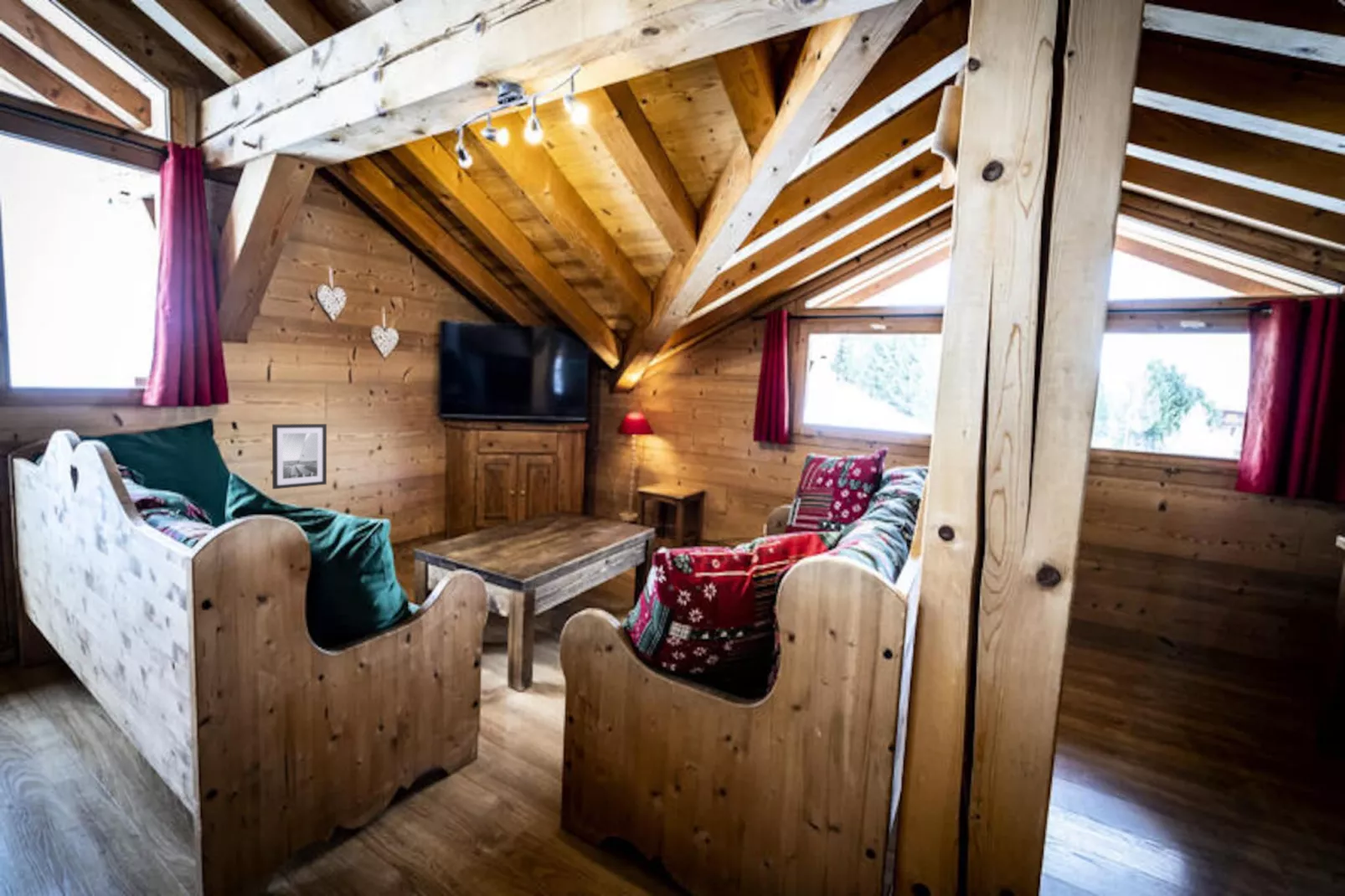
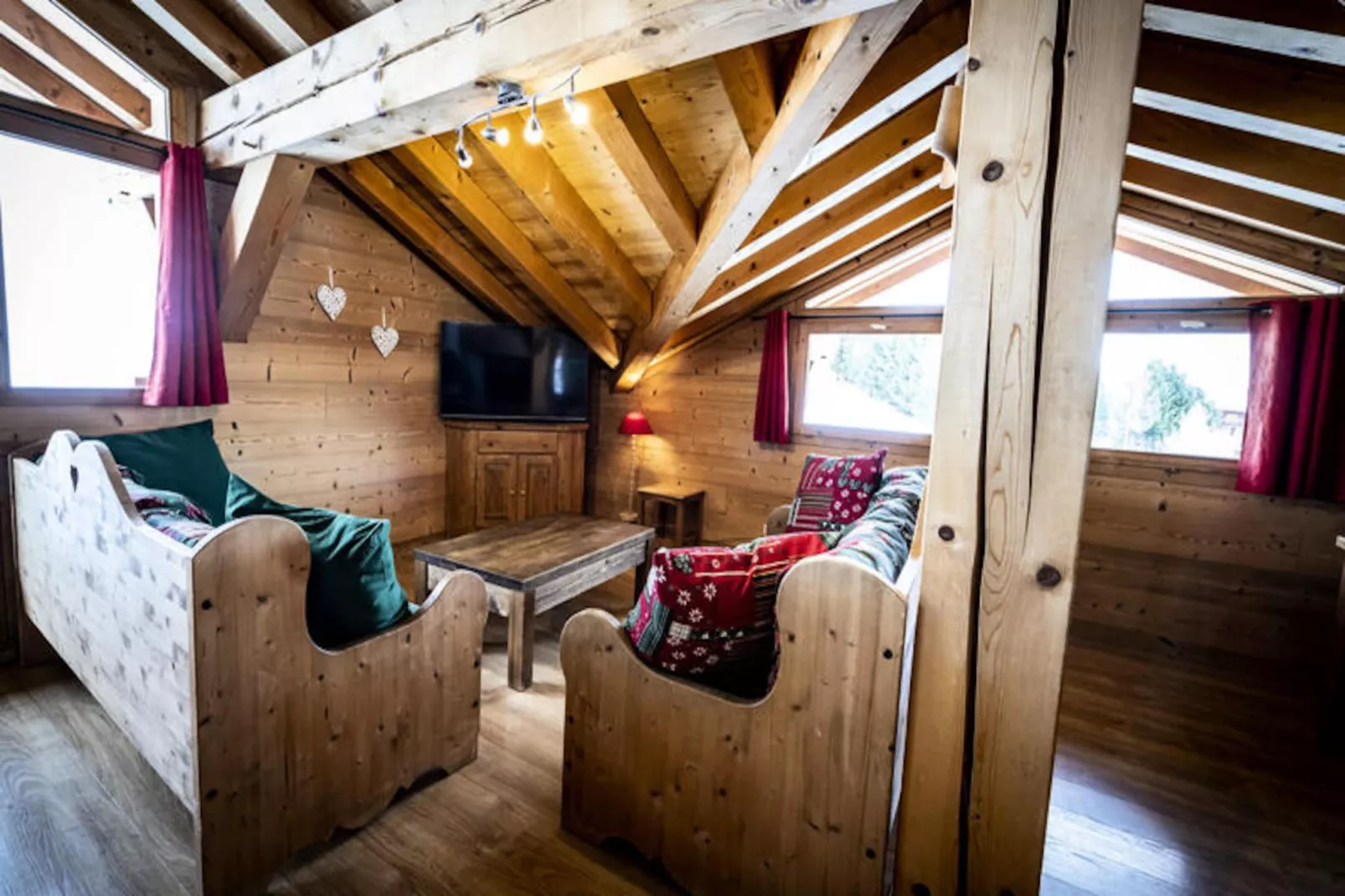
- wall art (300, 455)
